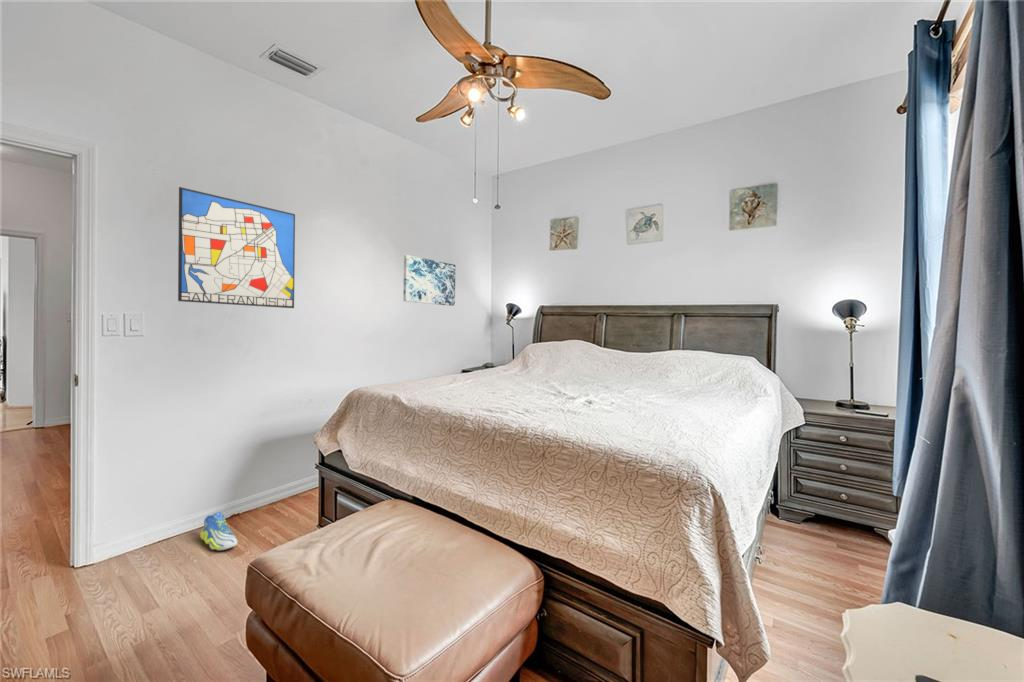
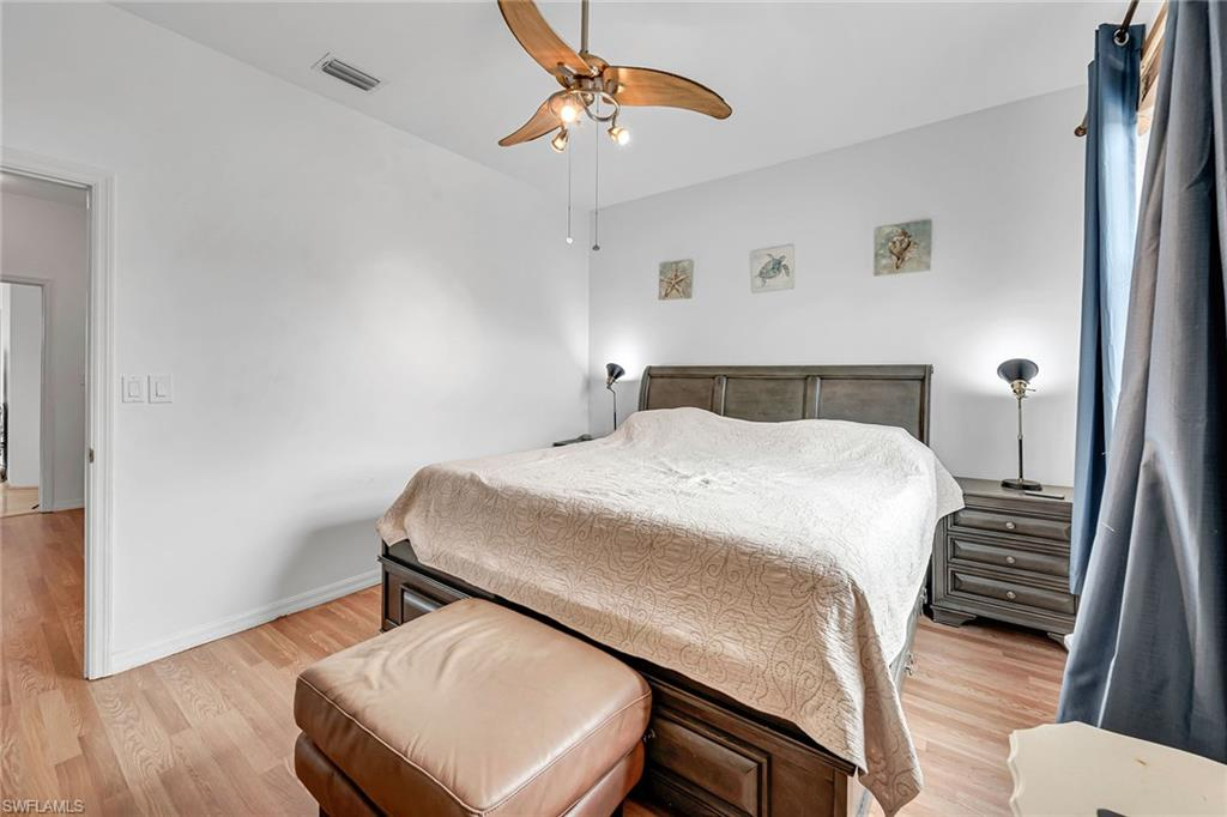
- wall art (430, 282)
- sneaker (217, 530)
- wall art (242, 253)
